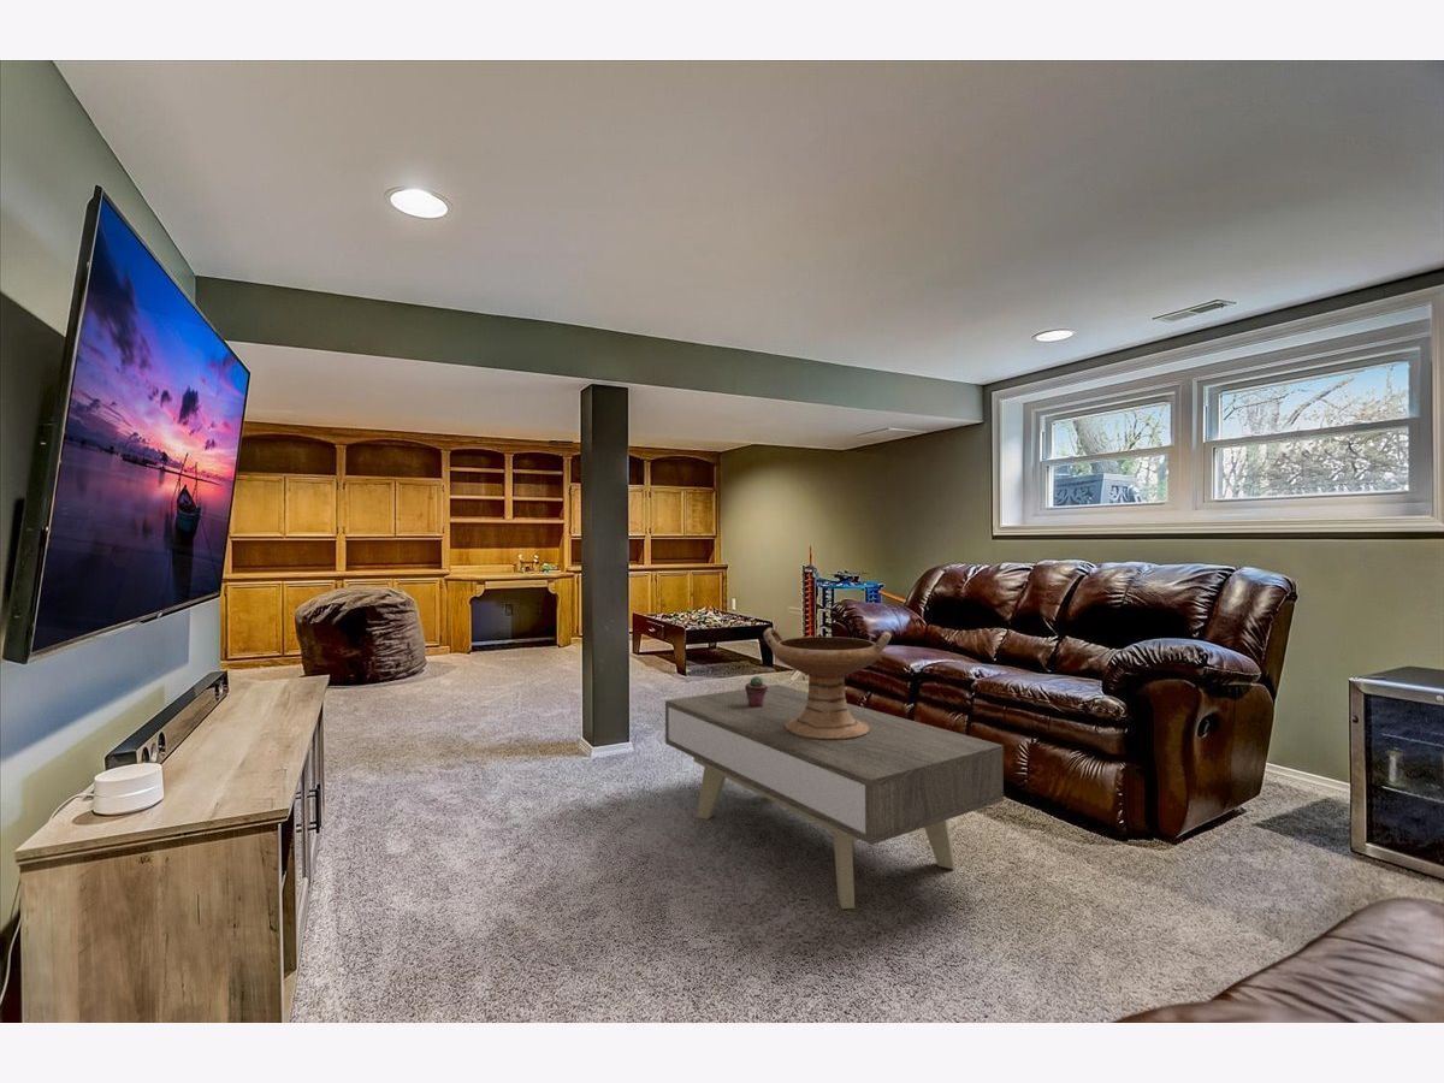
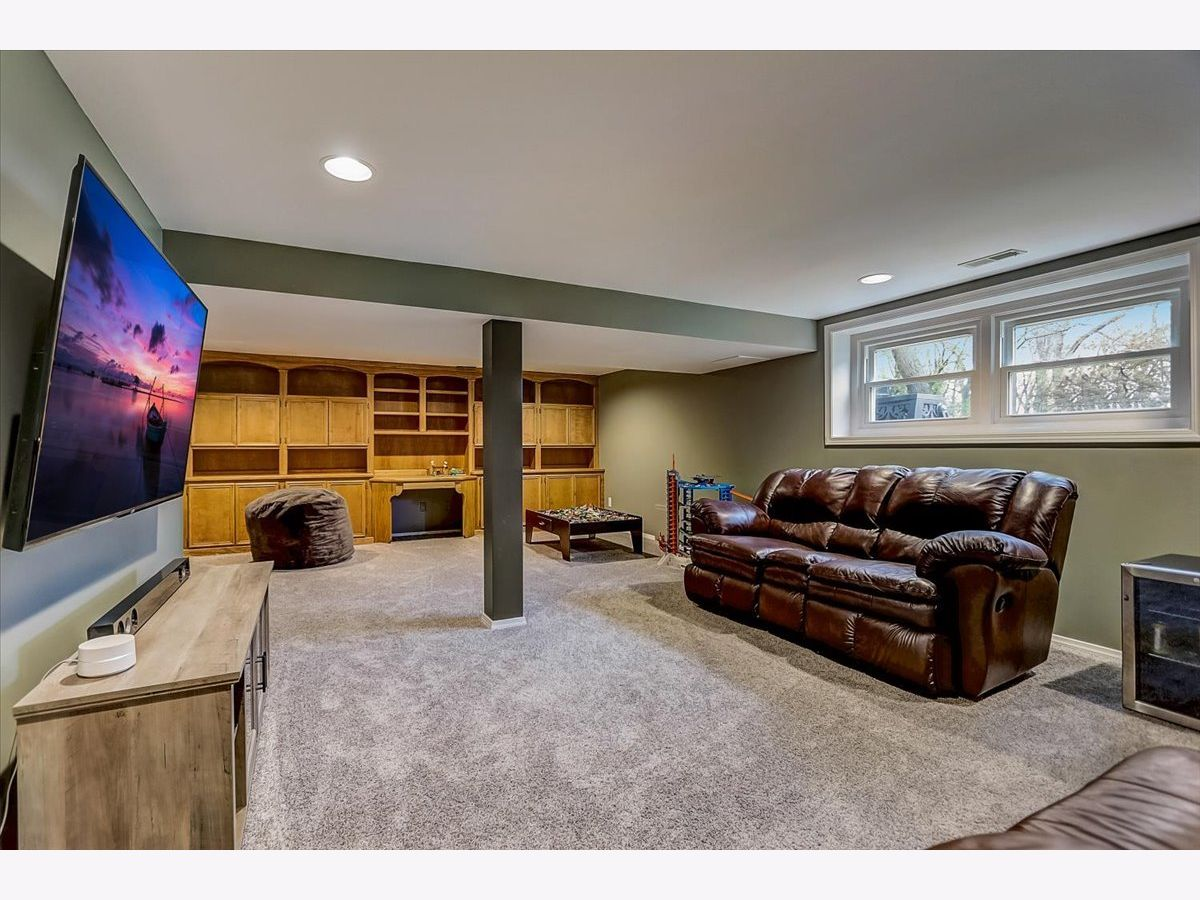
- potted succulent (756, 690)
- decorative bowl (825, 677)
- coffee table (816, 779)
